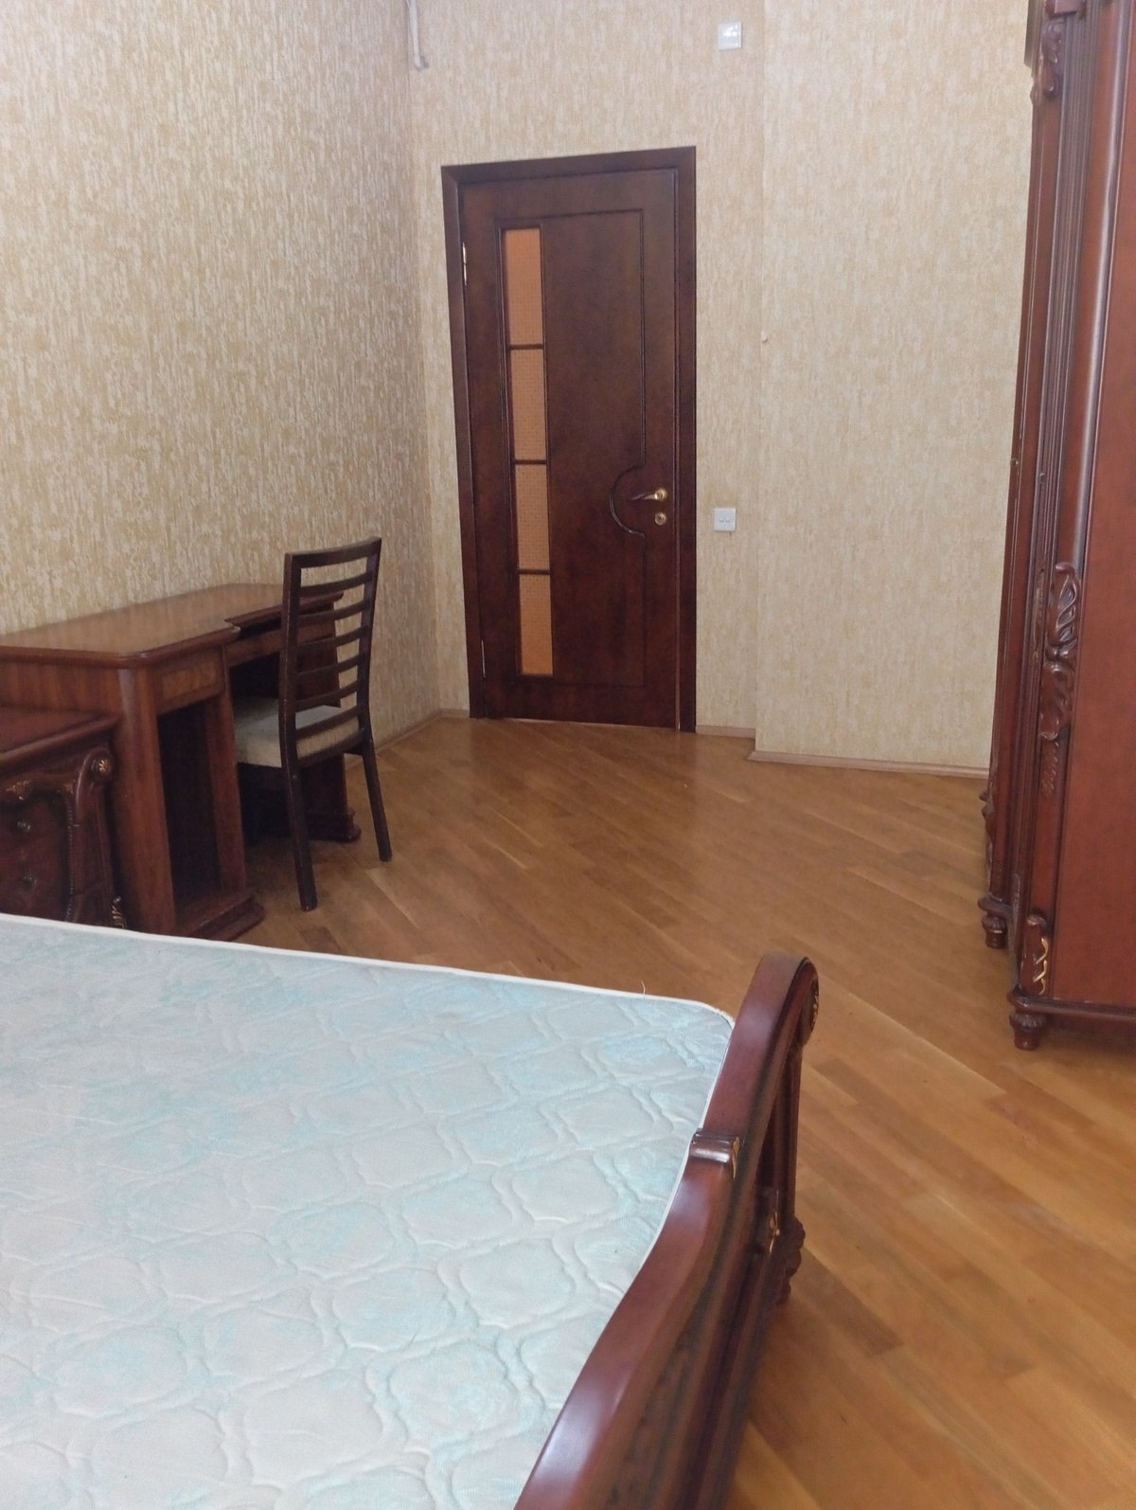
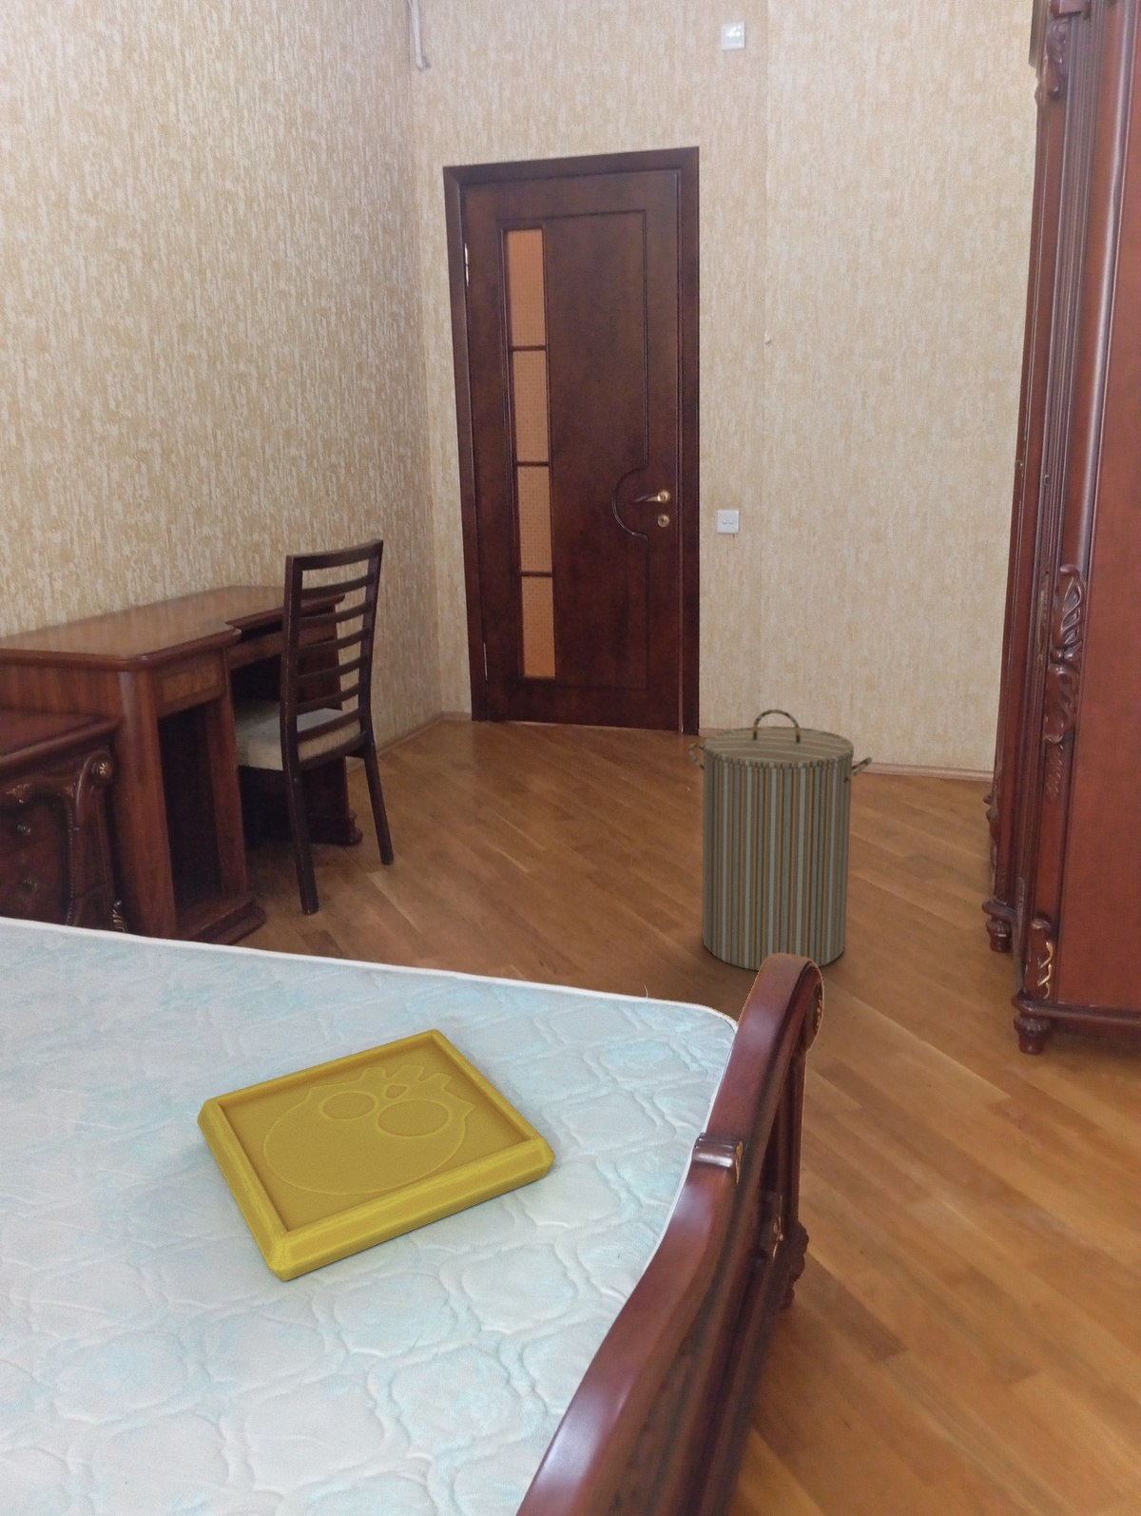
+ serving tray (370, 1136)
+ laundry hamper (775, 829)
